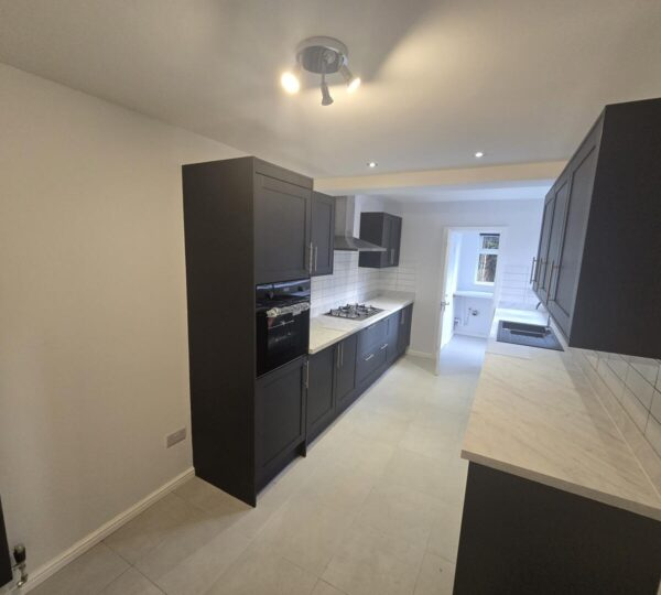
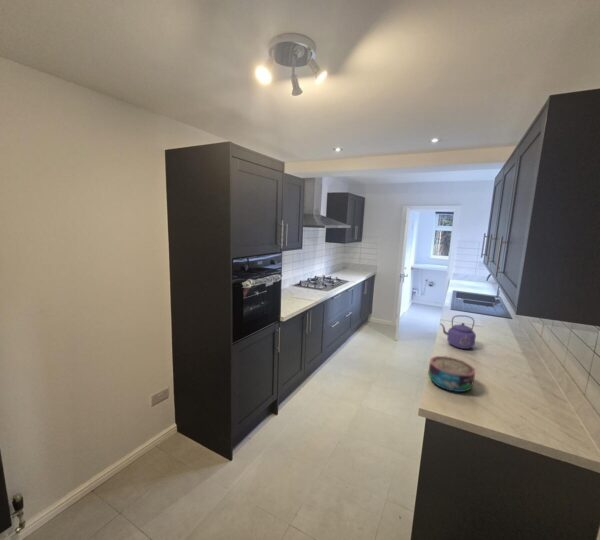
+ kettle (457, 329)
+ bowl (450, 373)
